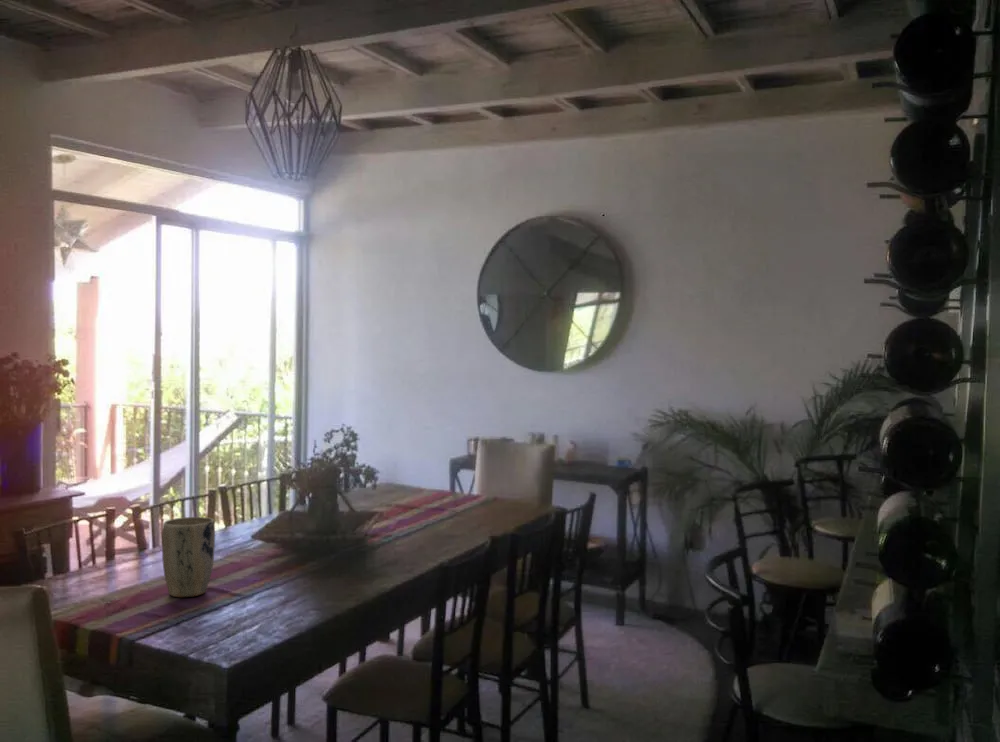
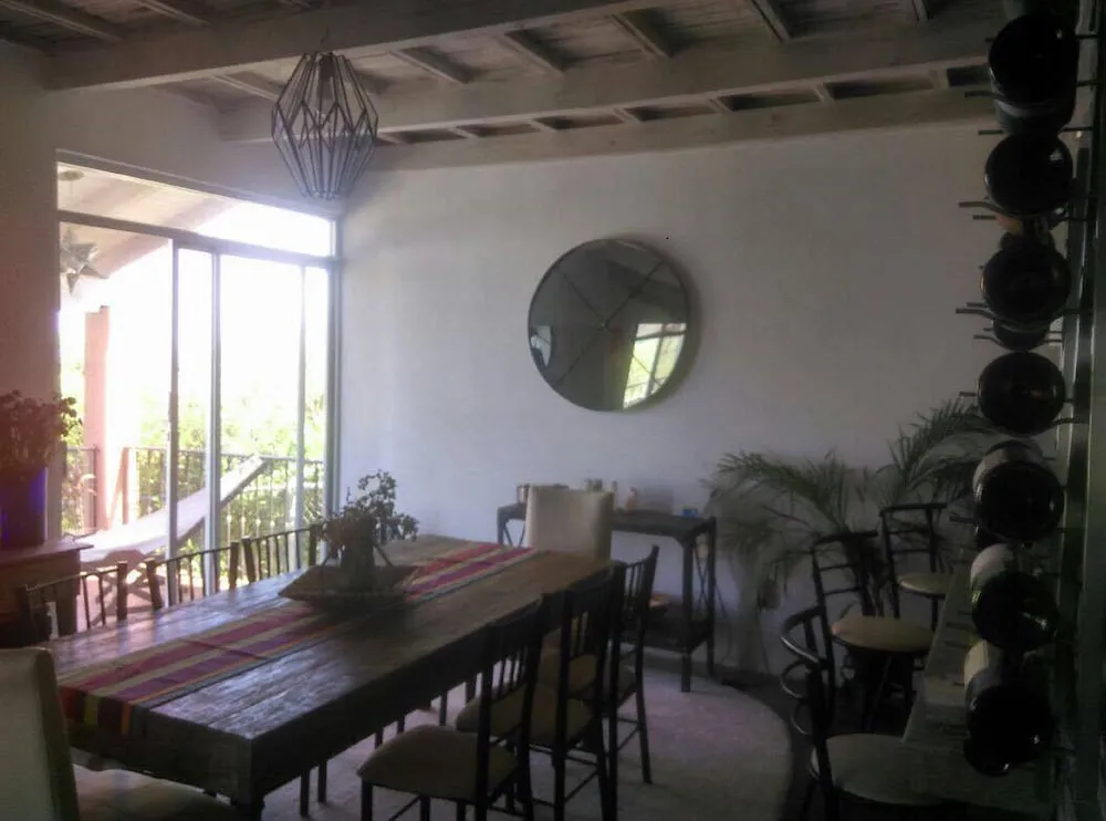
- plant pot (188, 556)
